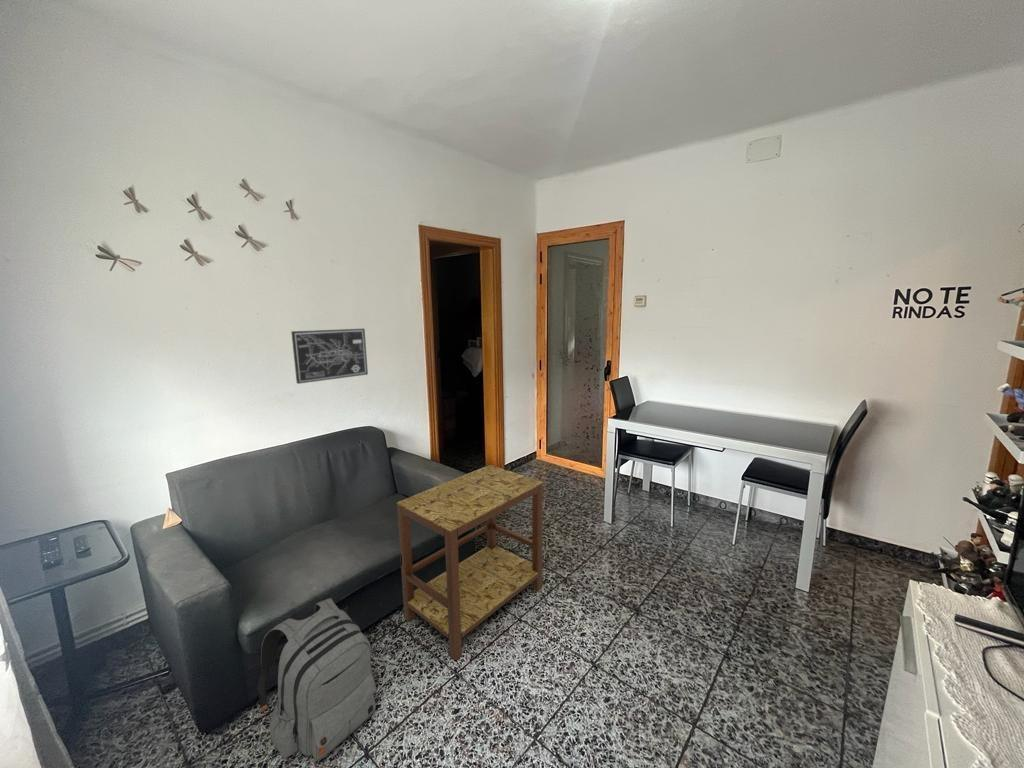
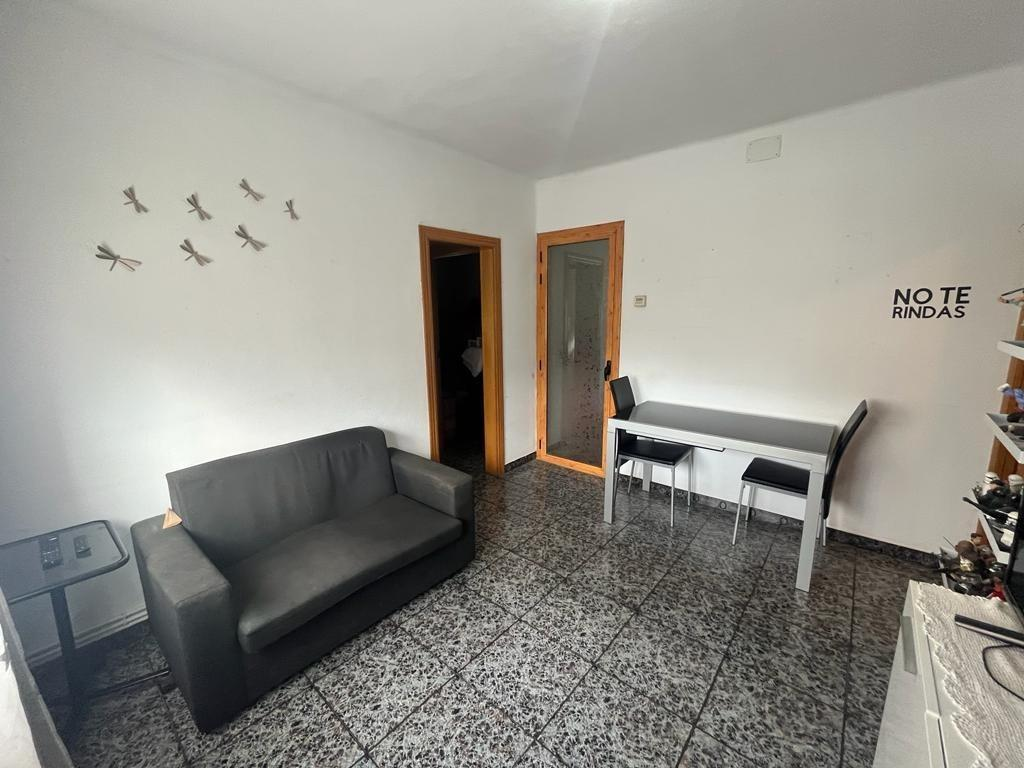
- wall art (332, 354)
- side table (478, 551)
- backpack (320, 663)
